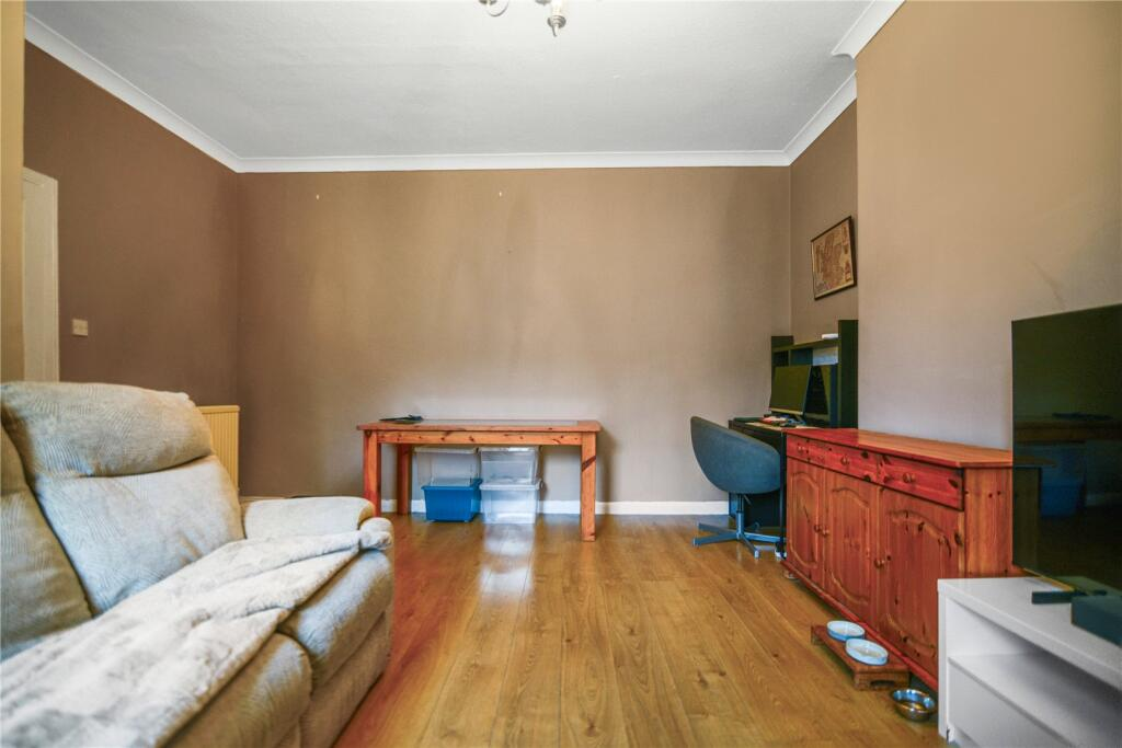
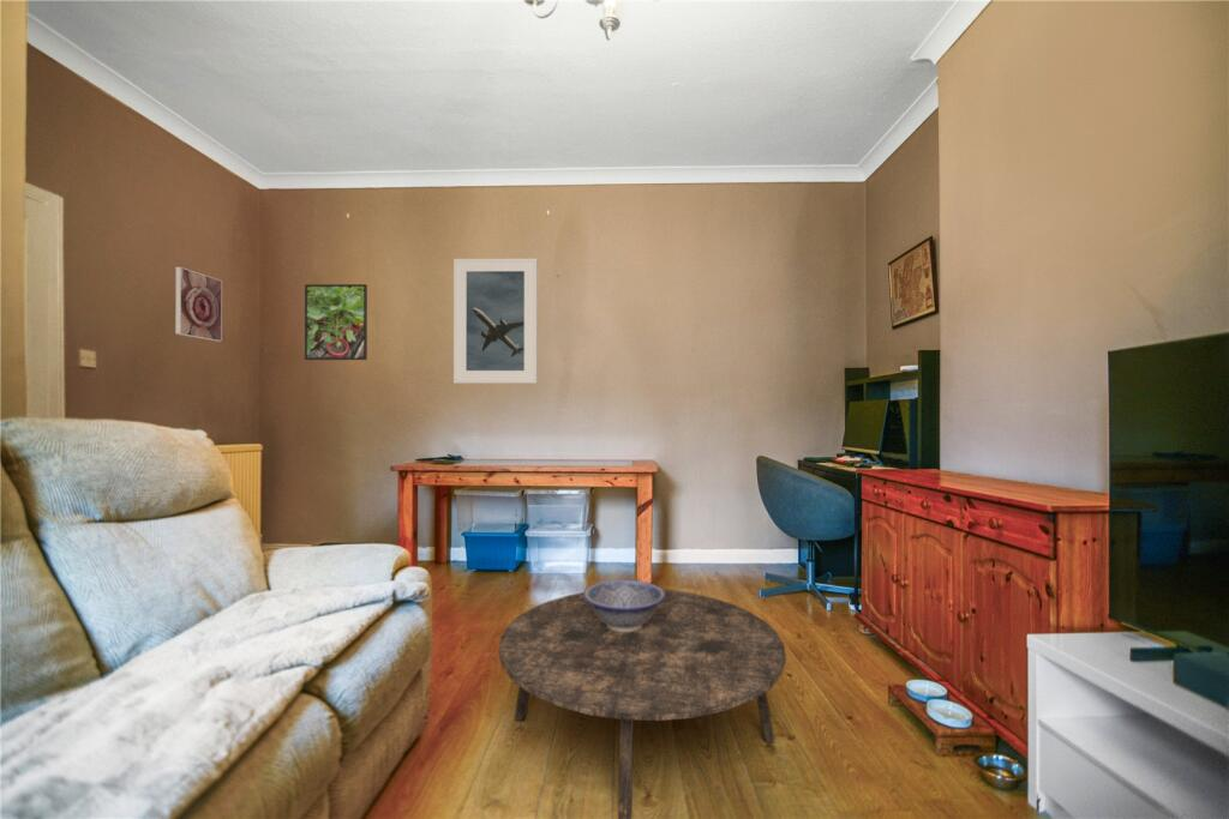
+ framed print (335, 321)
+ decorative bowl (624, 608)
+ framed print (494, 320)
+ coffee table (640, 680)
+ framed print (199, 306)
